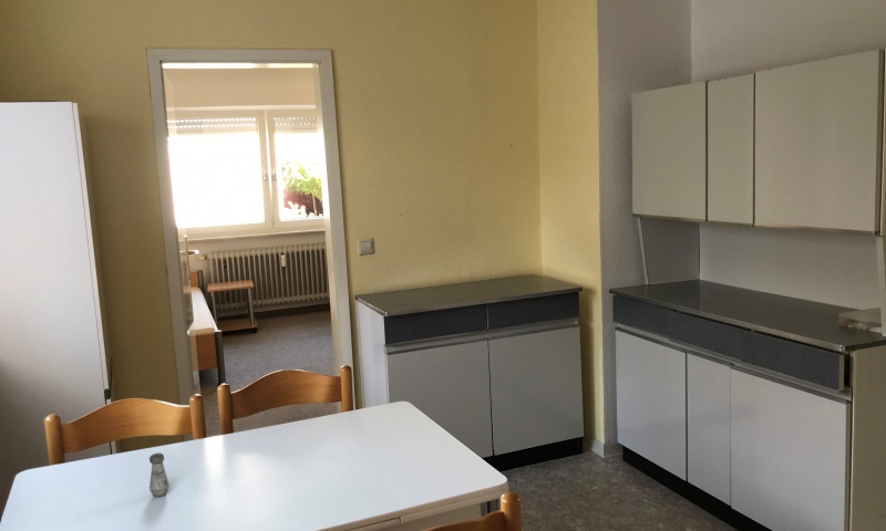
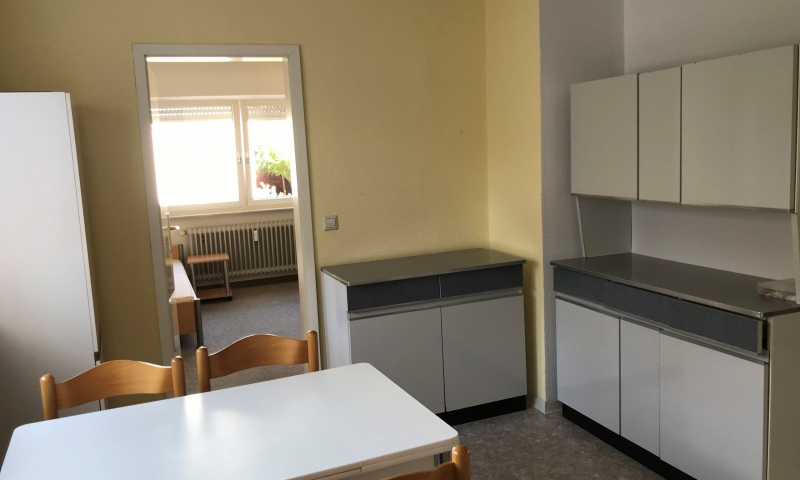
- salt shaker (157, 473)
